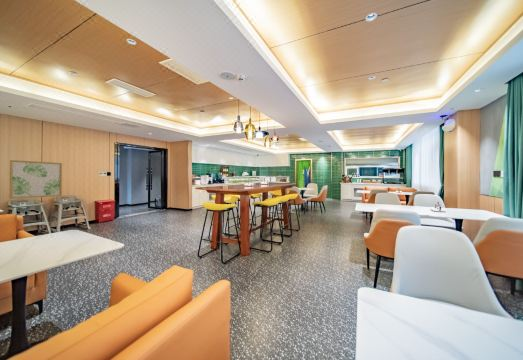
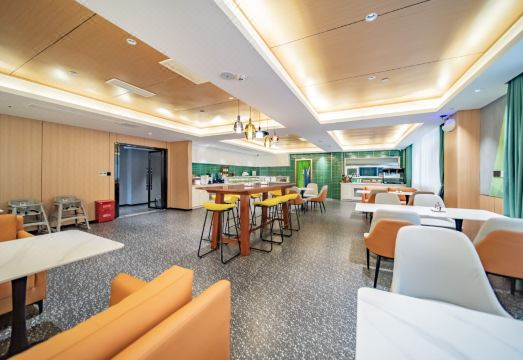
- wall art (37, 179)
